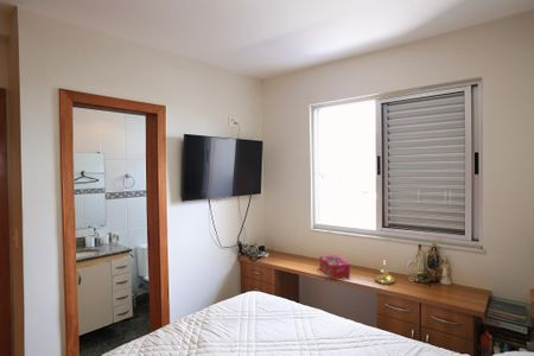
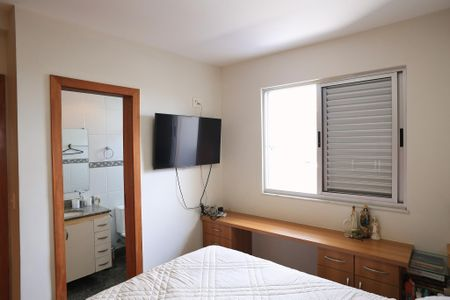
- tissue box (333, 266)
- candle holder (384, 268)
